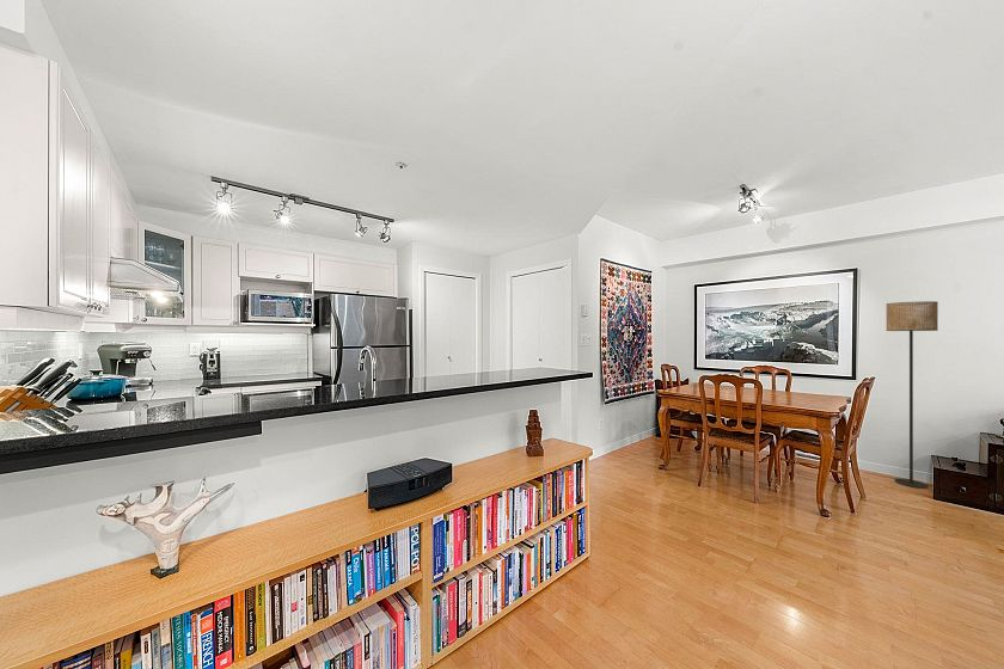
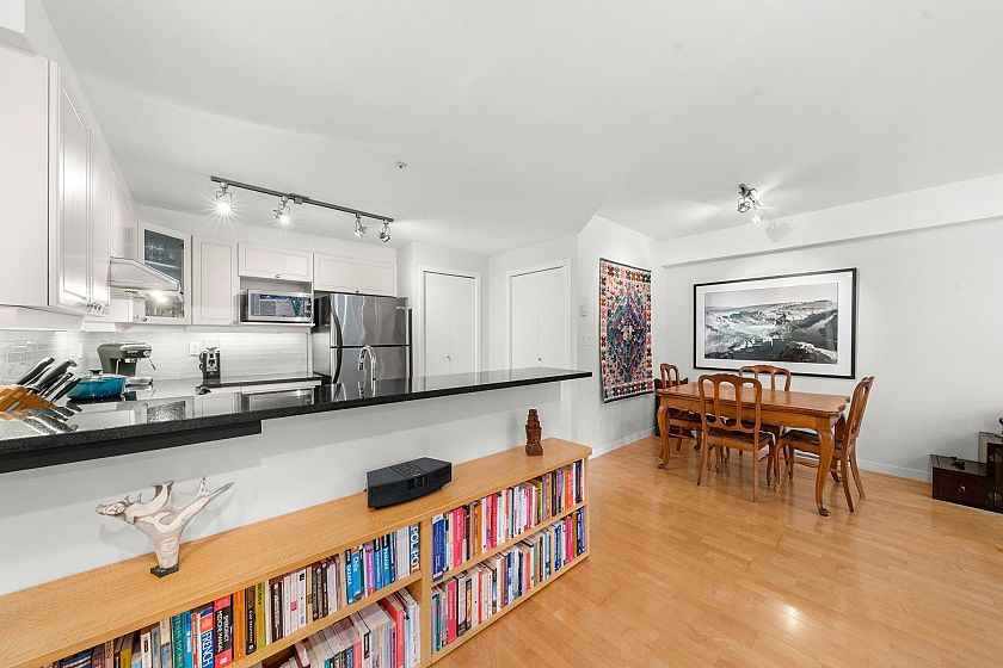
- floor lamp (911, 393)
